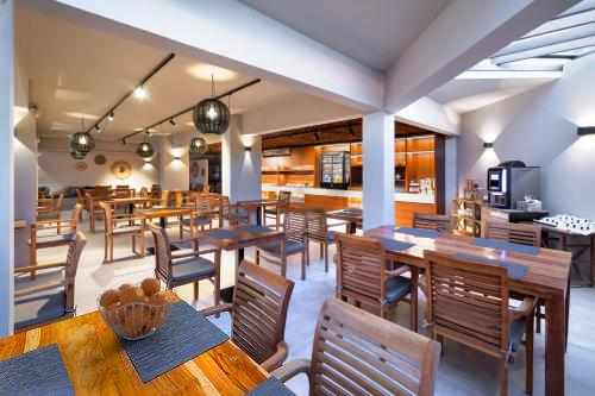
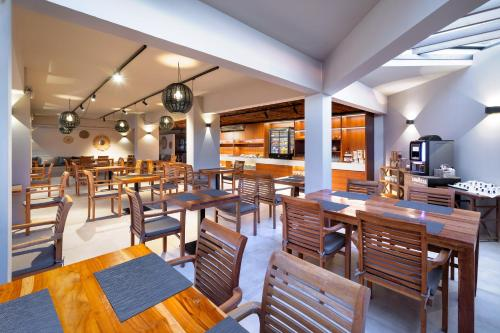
- fruit basket (139, 306)
